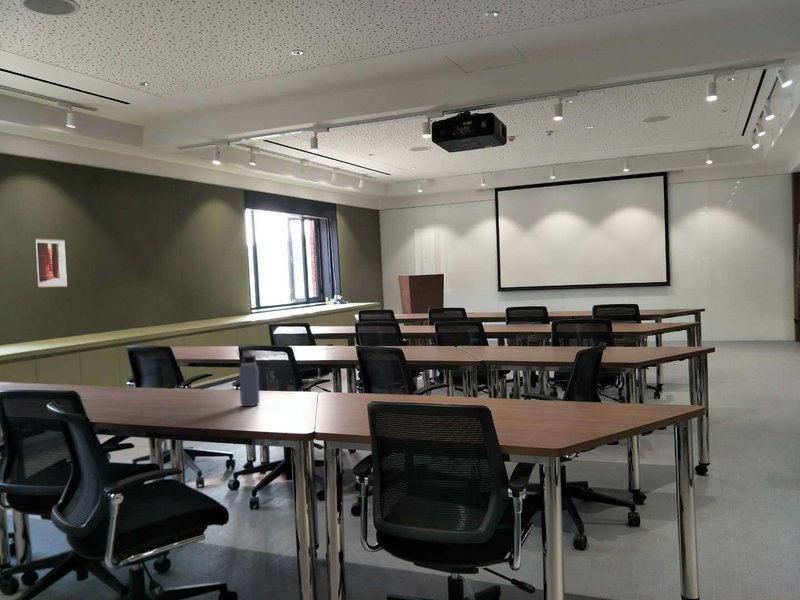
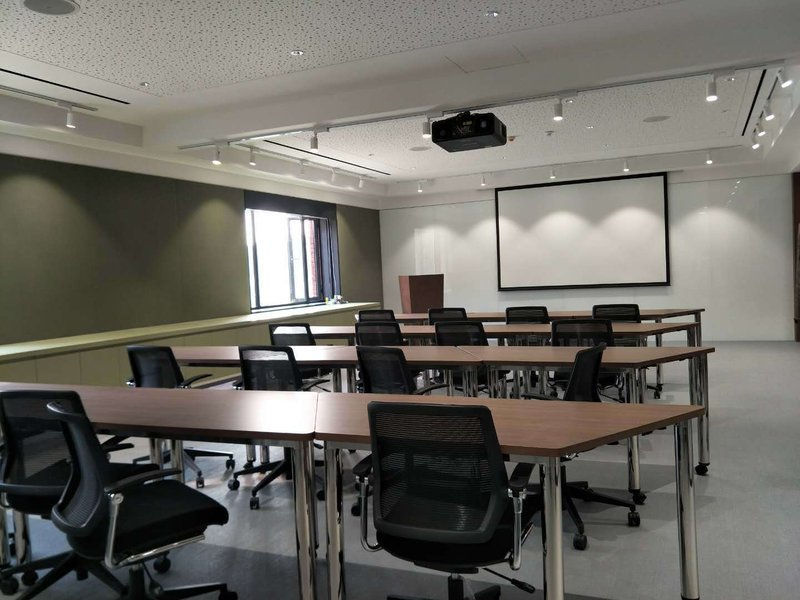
- water bottle (248, 376)
- wall art (51, 263)
